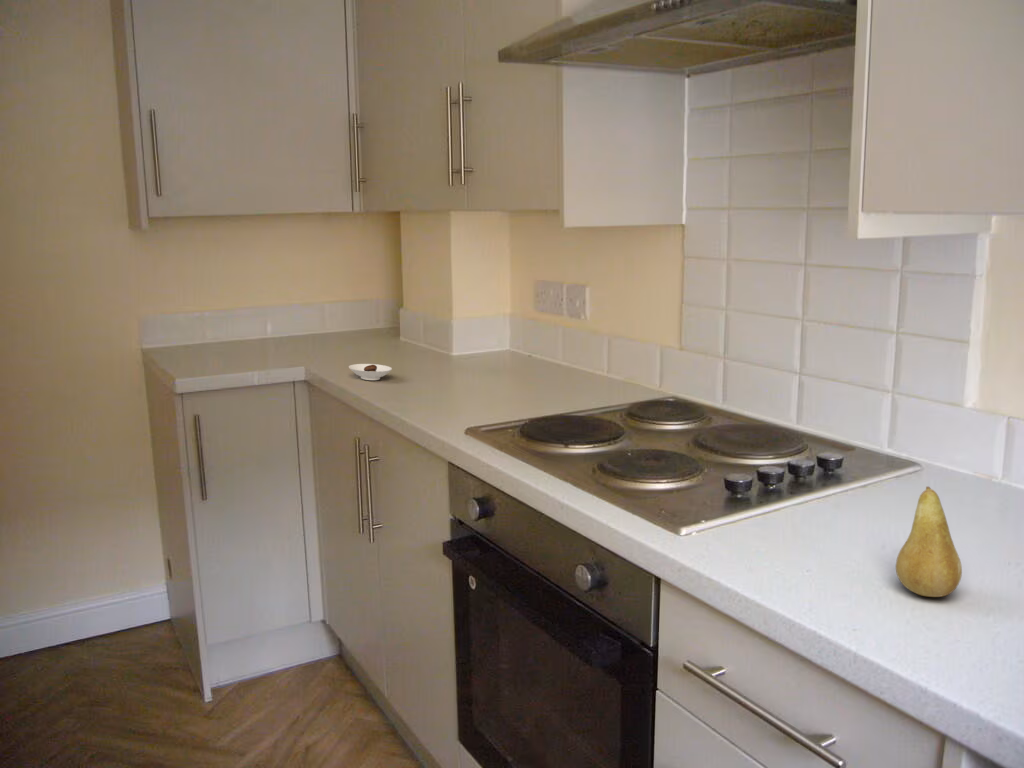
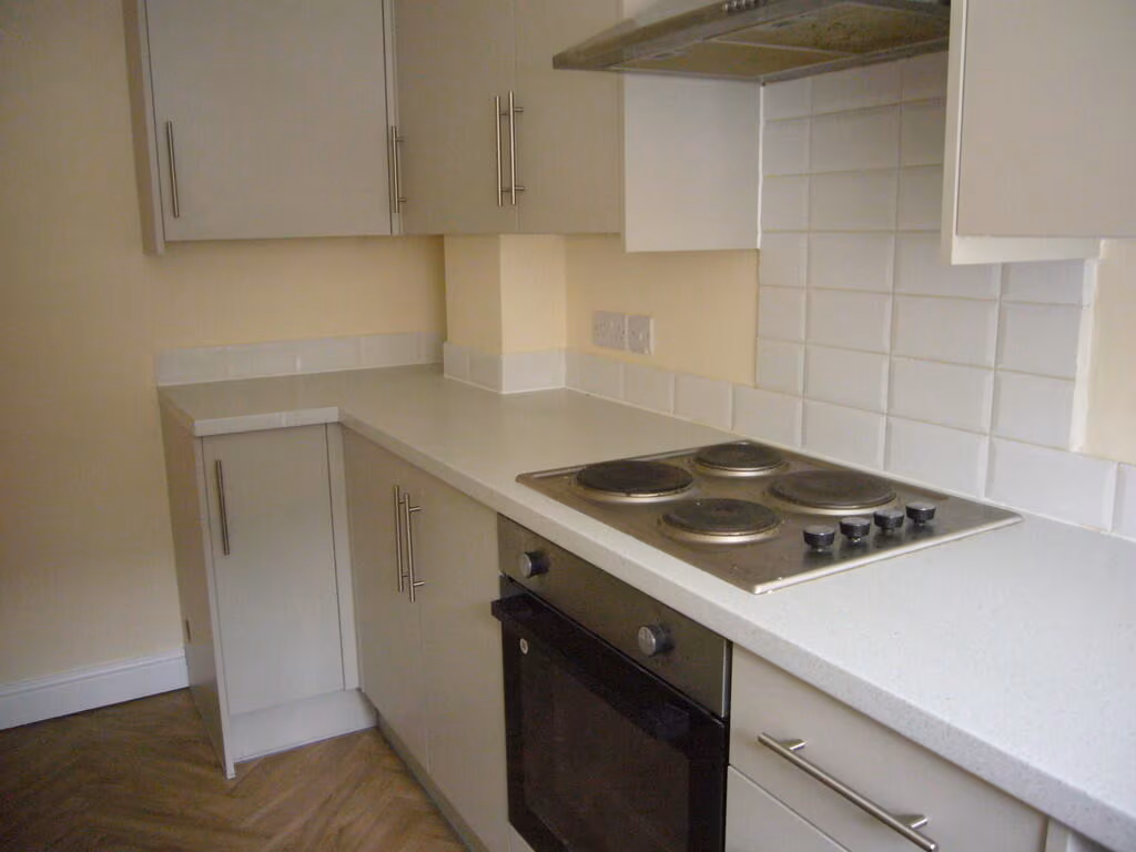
- fruit (930, 543)
- saucer (370, 371)
